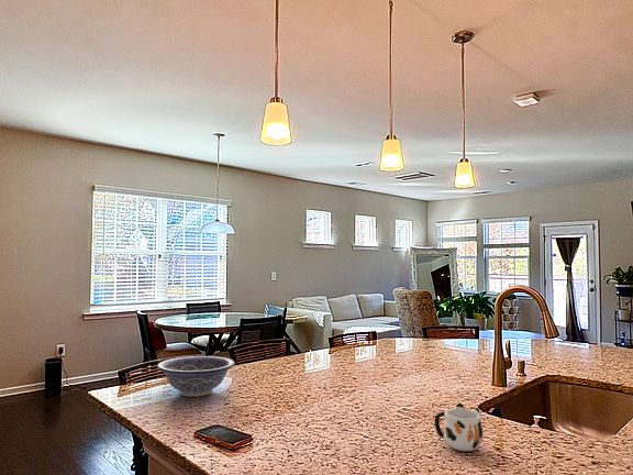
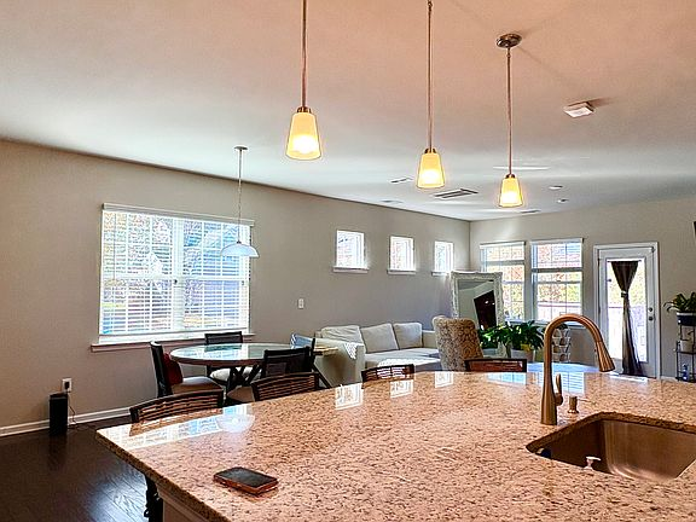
- decorative bowl (196, 377)
- mug (457, 426)
